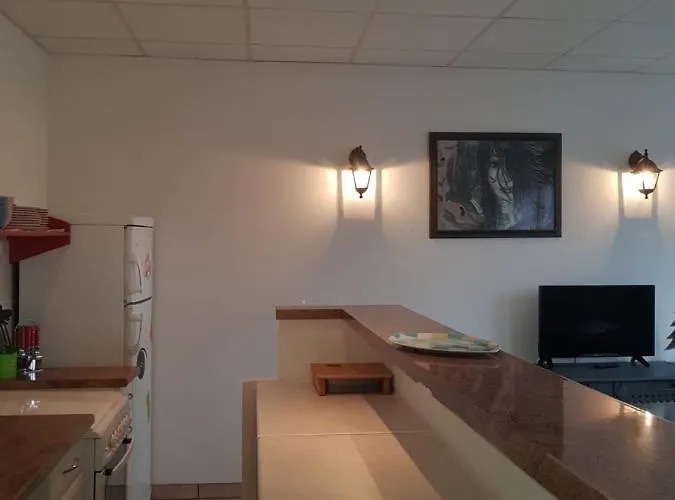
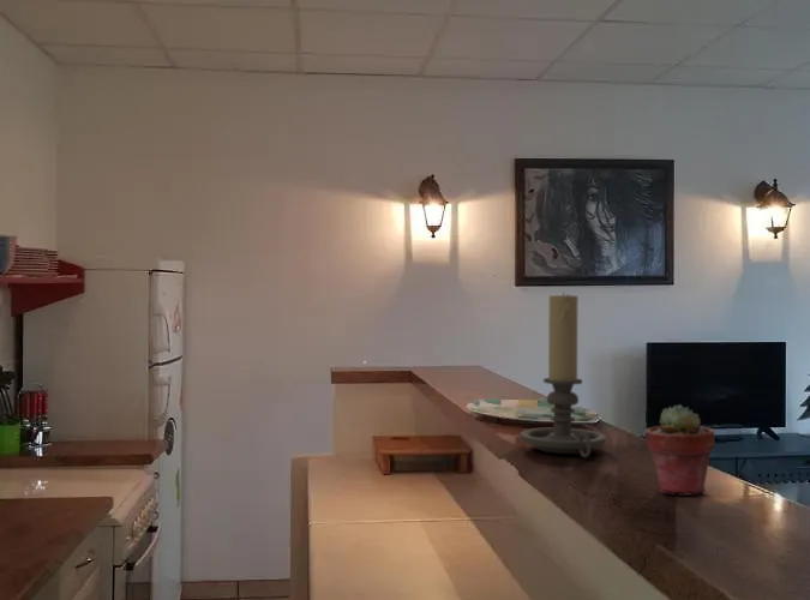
+ potted succulent (679, 446)
+ candle holder (565, 371)
